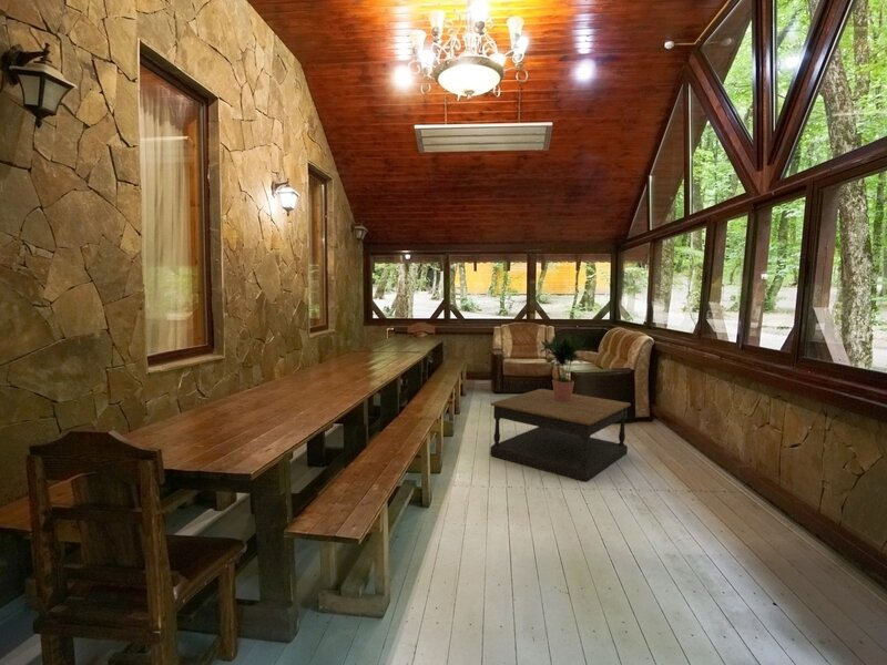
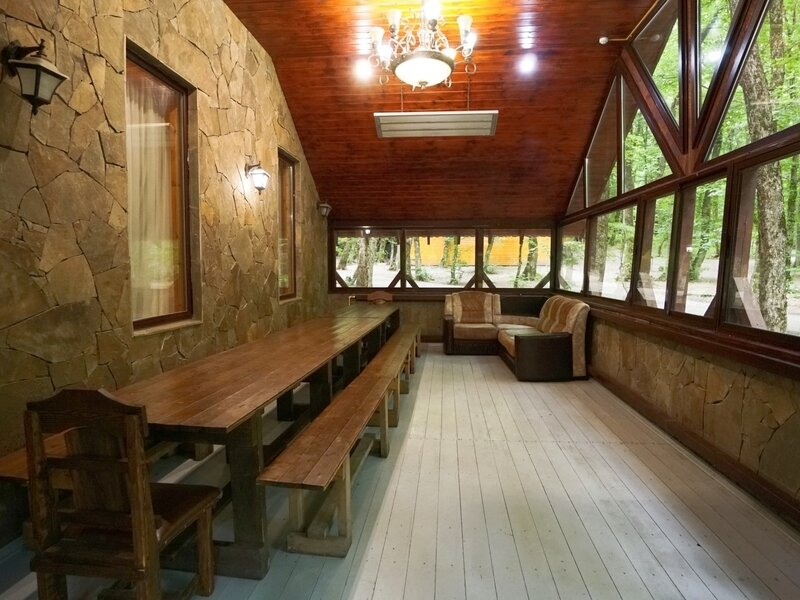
- coffee table (560, 428)
- potted plant (559, 367)
